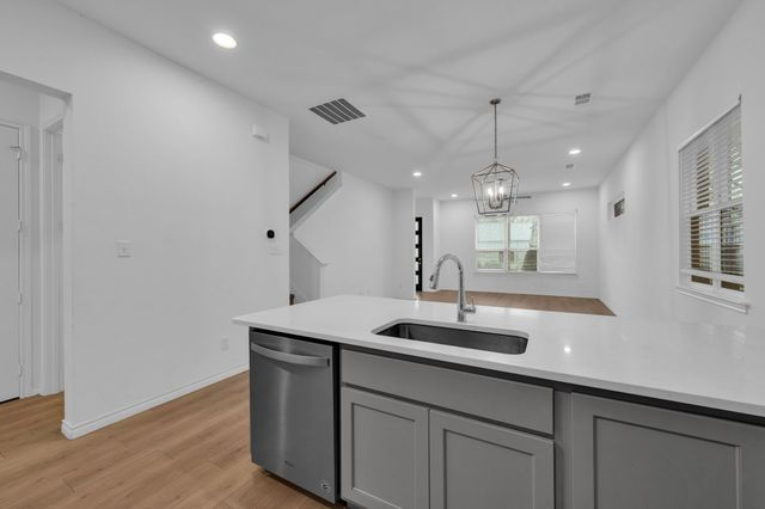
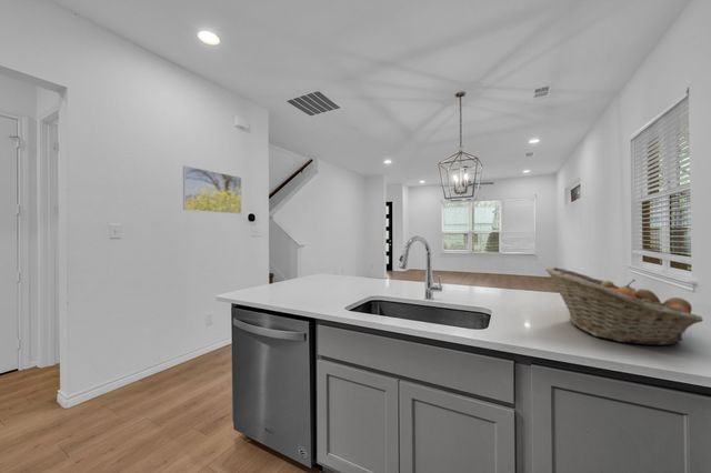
+ fruit basket (611, 300)
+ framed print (214, 192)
